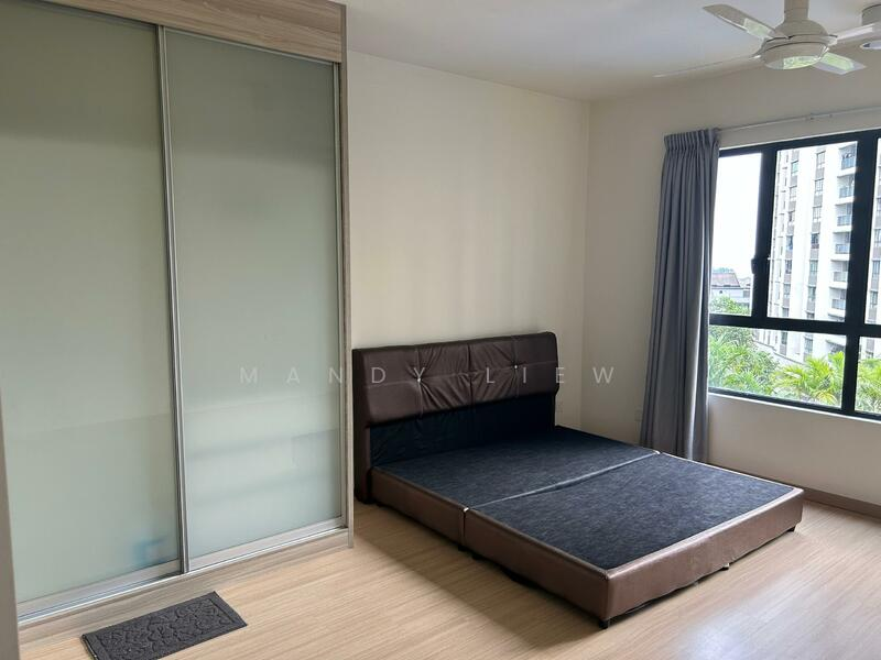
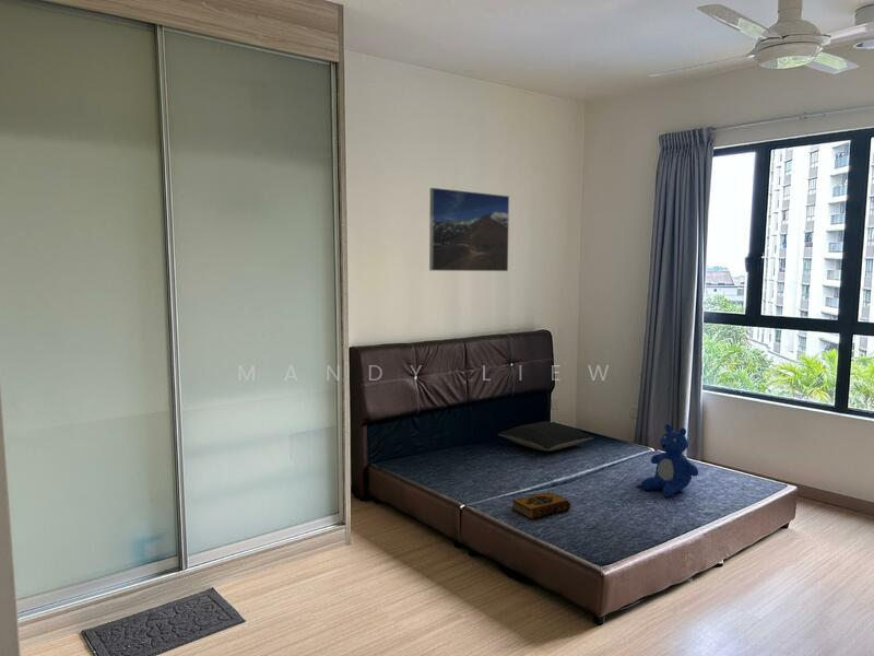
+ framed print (471, 232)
+ pillow (545, 435)
+ teddy bear (668, 458)
+ hardback book (541, 505)
